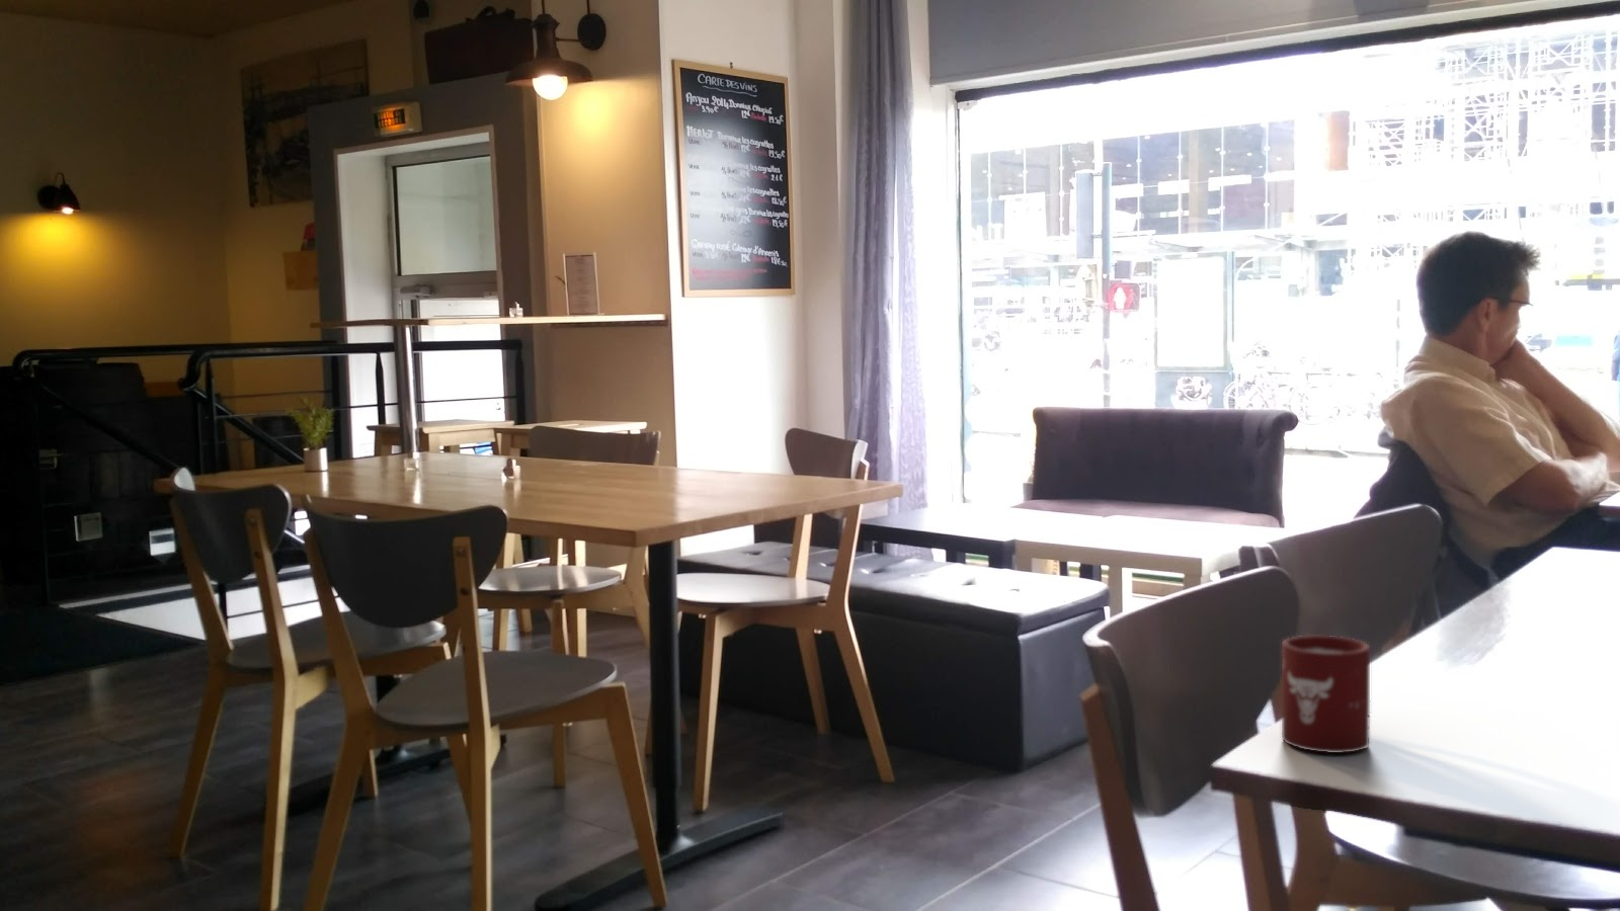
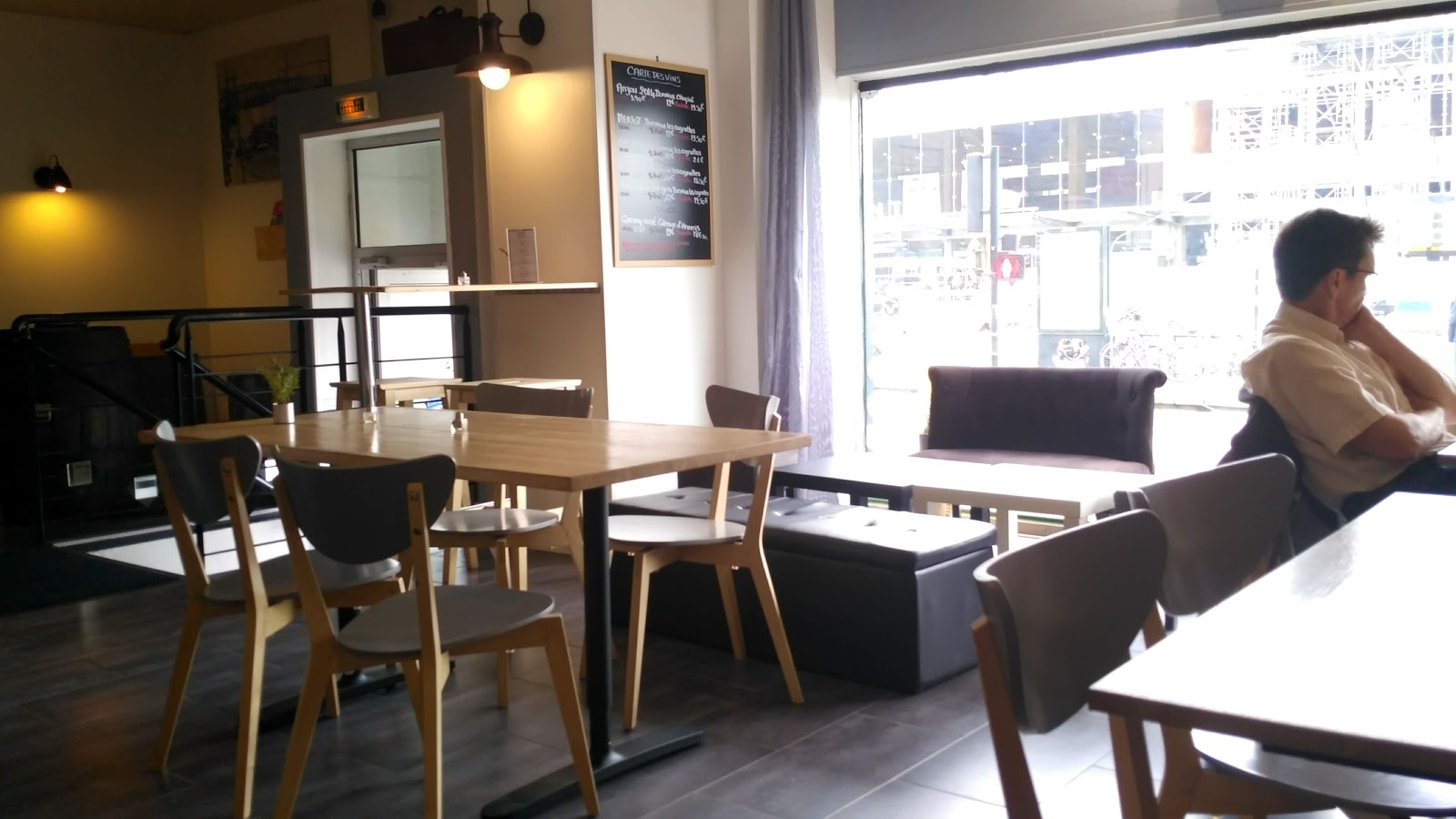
- cup (1328, 689)
